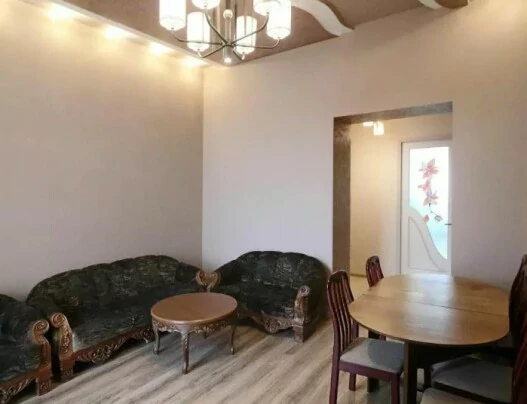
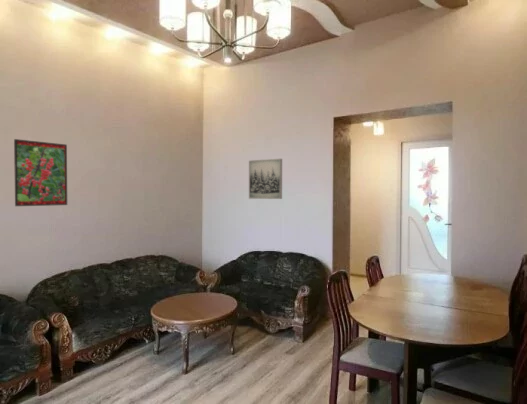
+ wall art (265, 179)
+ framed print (42, 173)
